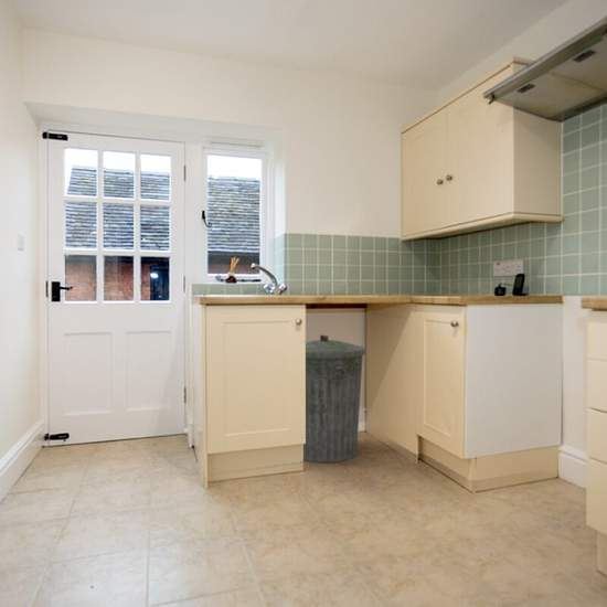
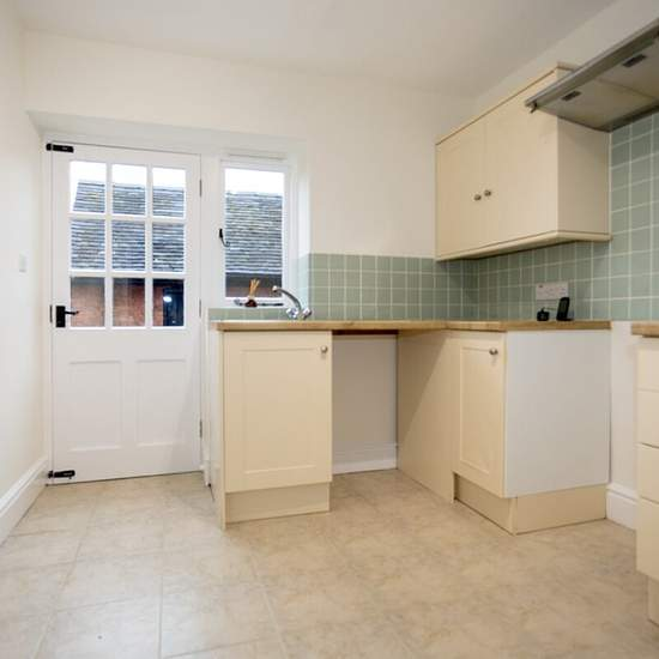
- trash can (323, 393)
